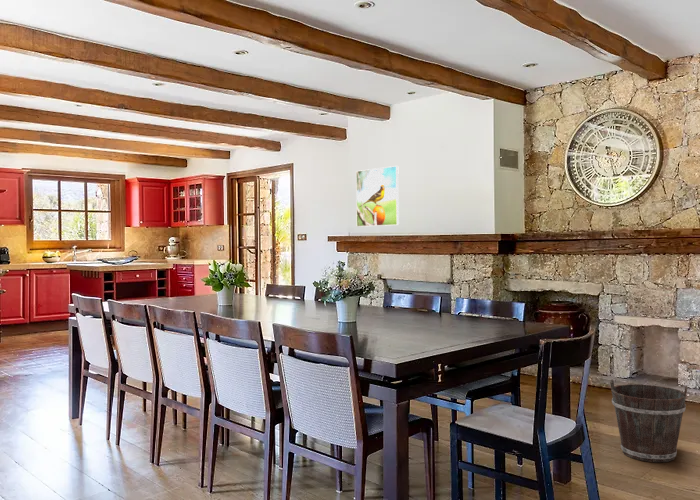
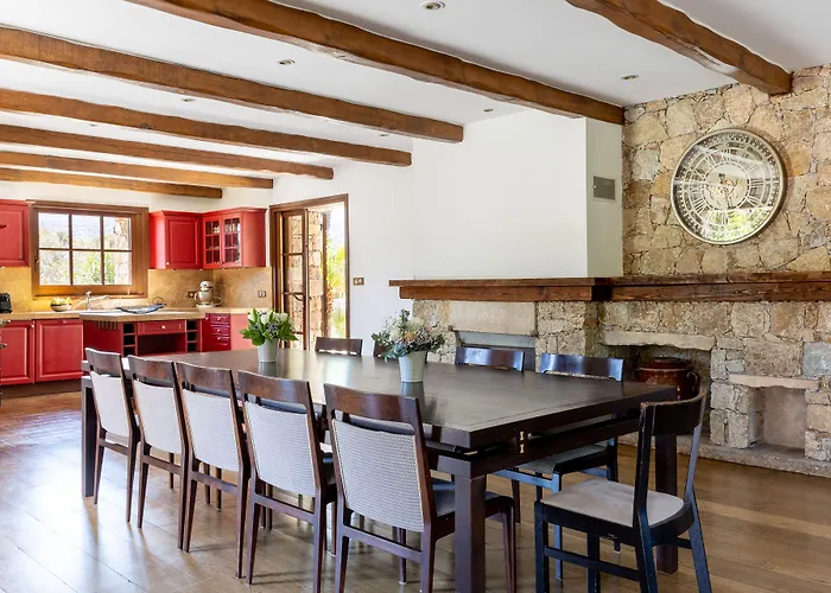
- bucket (648, 419)
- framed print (376, 197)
